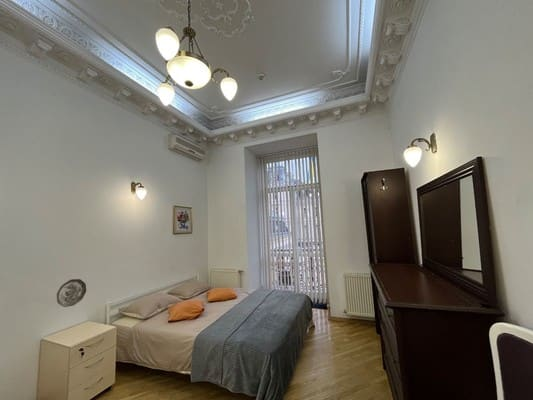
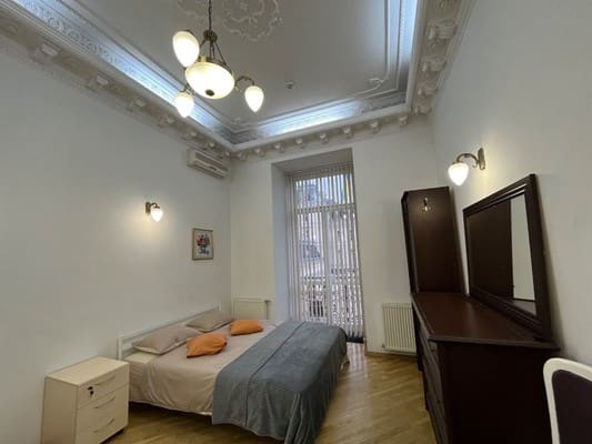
- decorative plate (71, 292)
